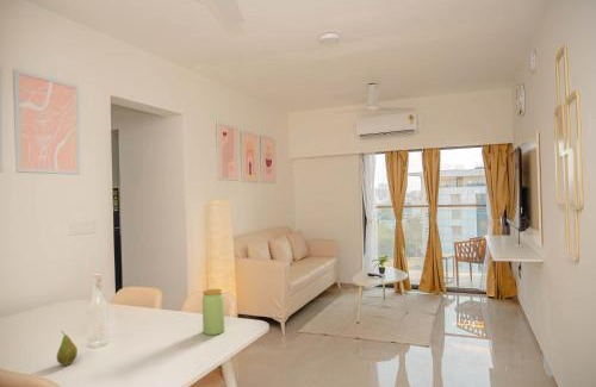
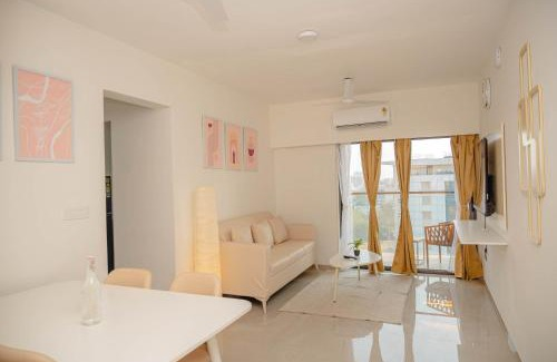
- fruit (67, 347)
- jar (213, 311)
